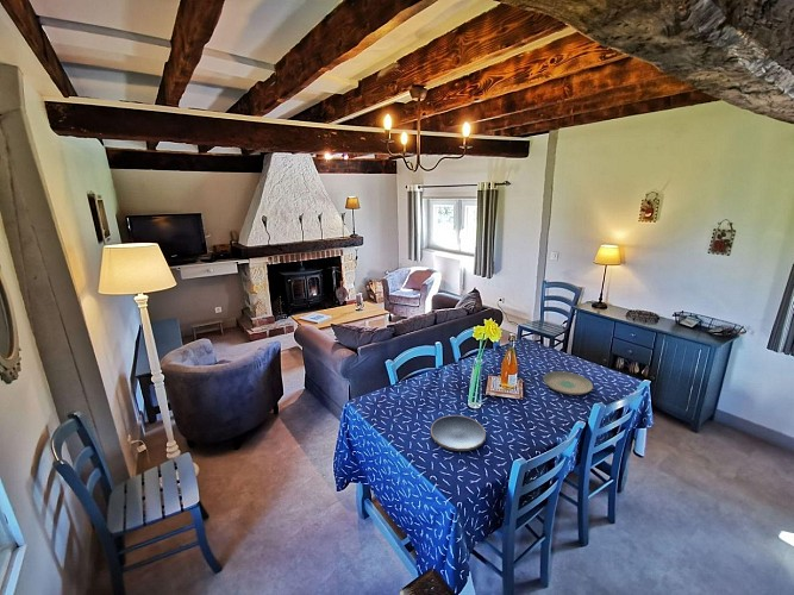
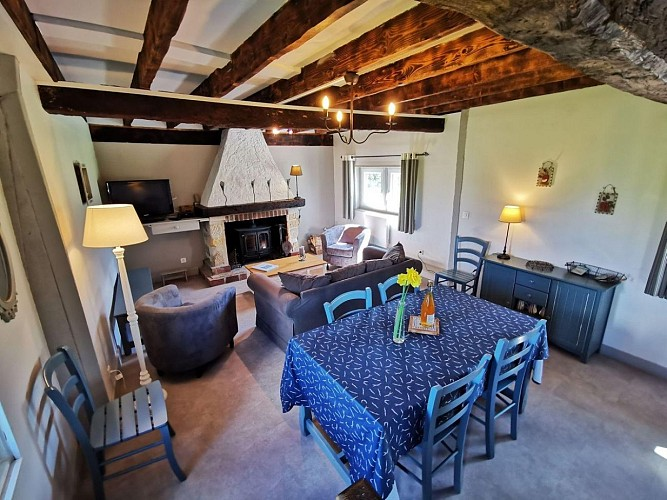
- plate (567, 383)
- plate (457, 432)
